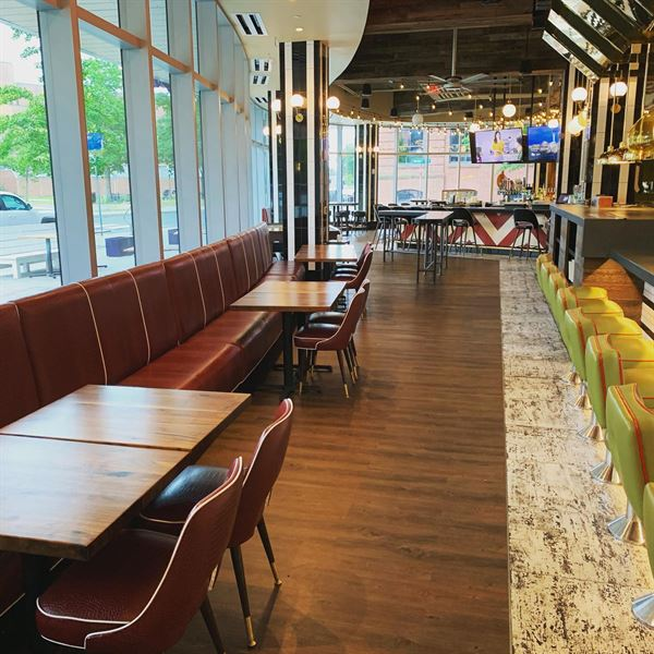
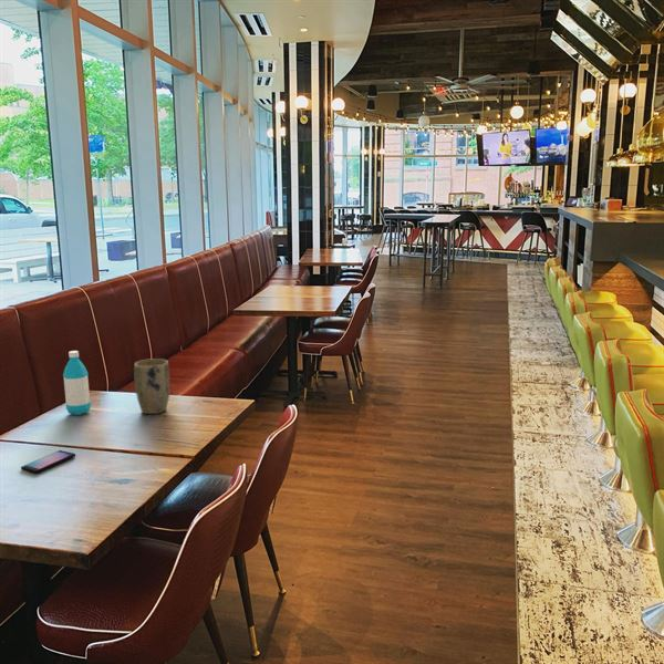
+ water bottle (75, 382)
+ plant pot (153, 386)
+ smartphone (49, 460)
